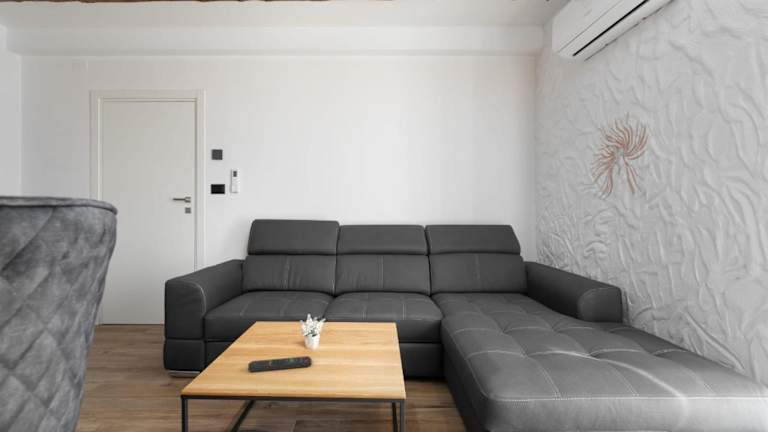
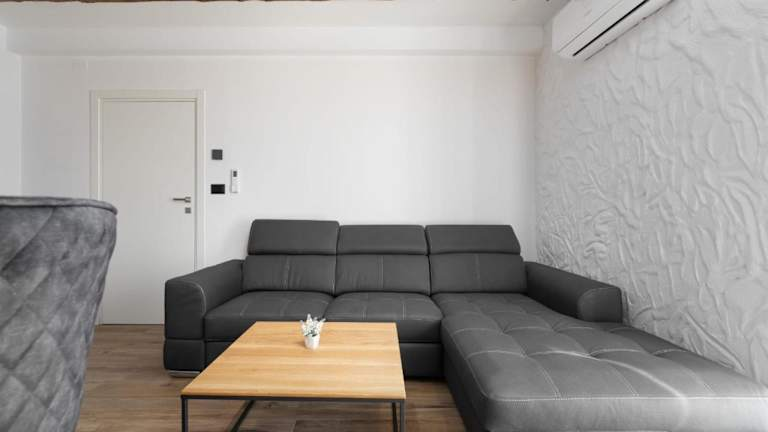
- remote control (280, 363)
- wall sculpture (615, 159)
